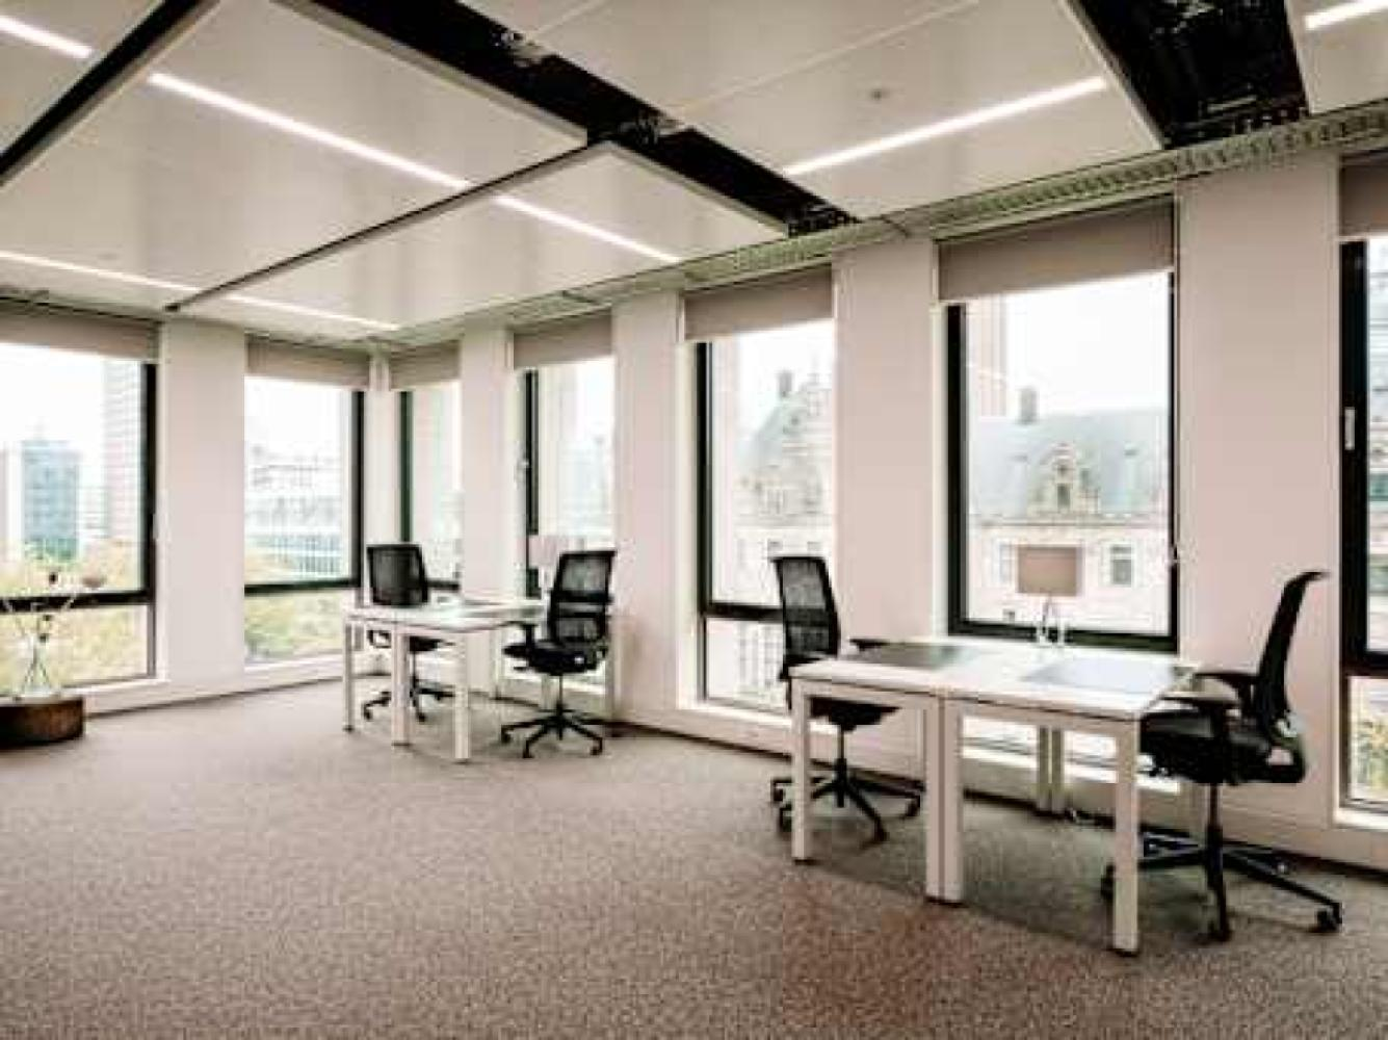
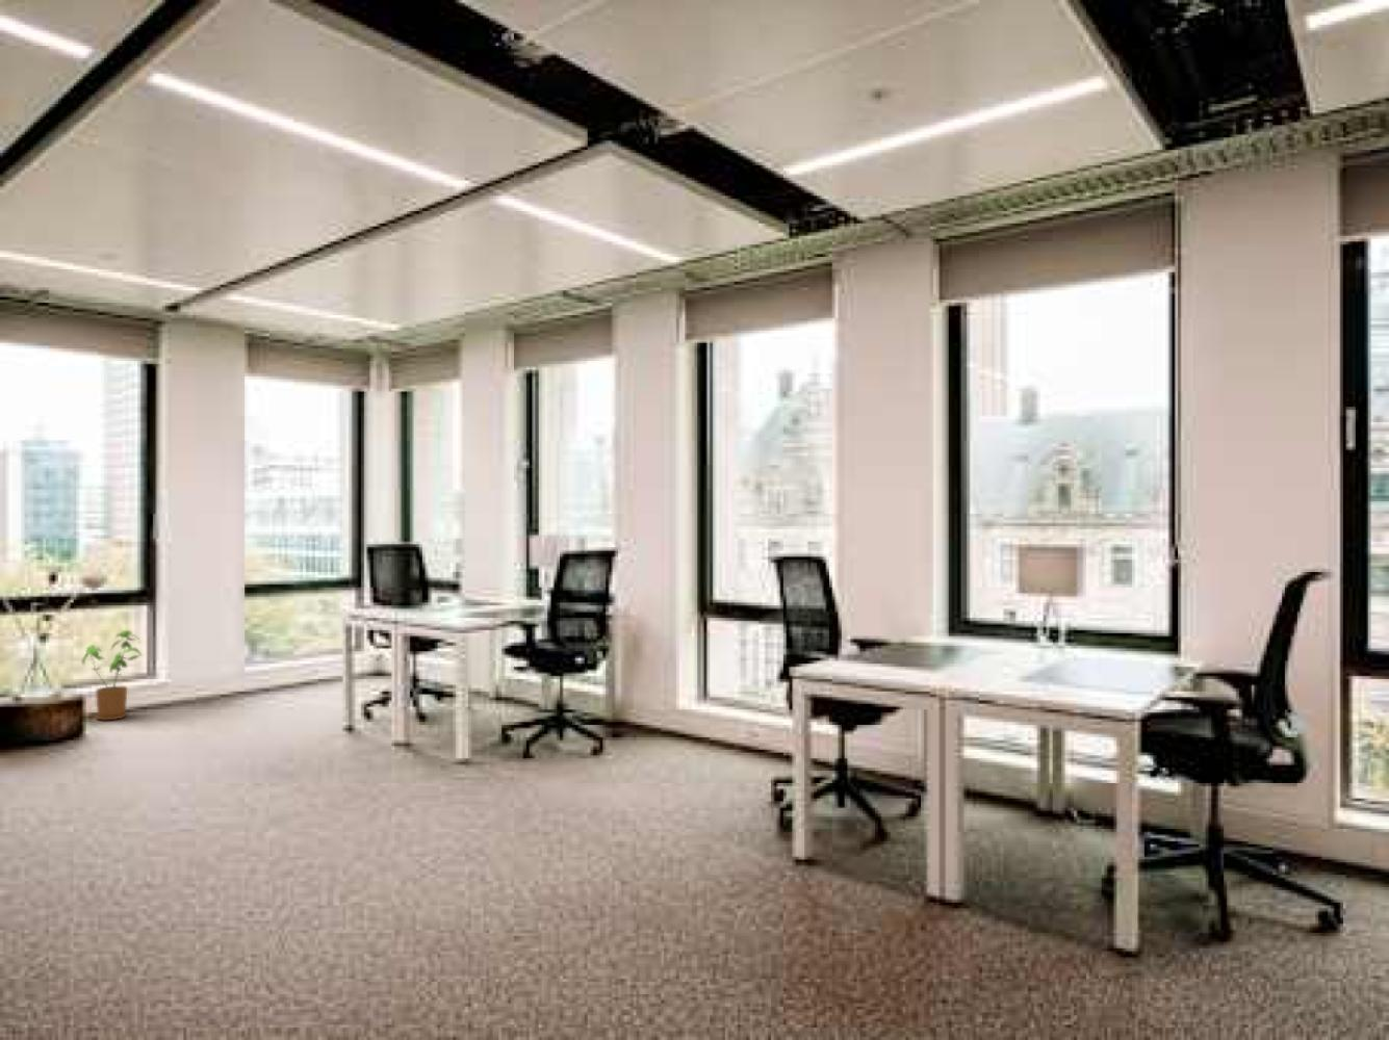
+ house plant (116, 674)
